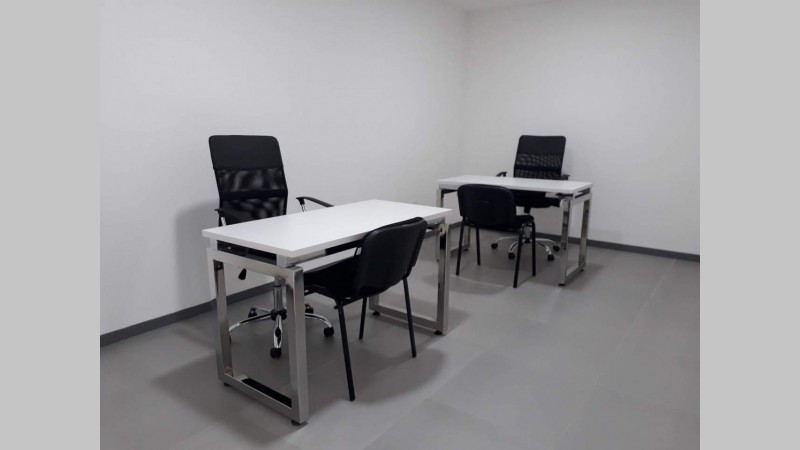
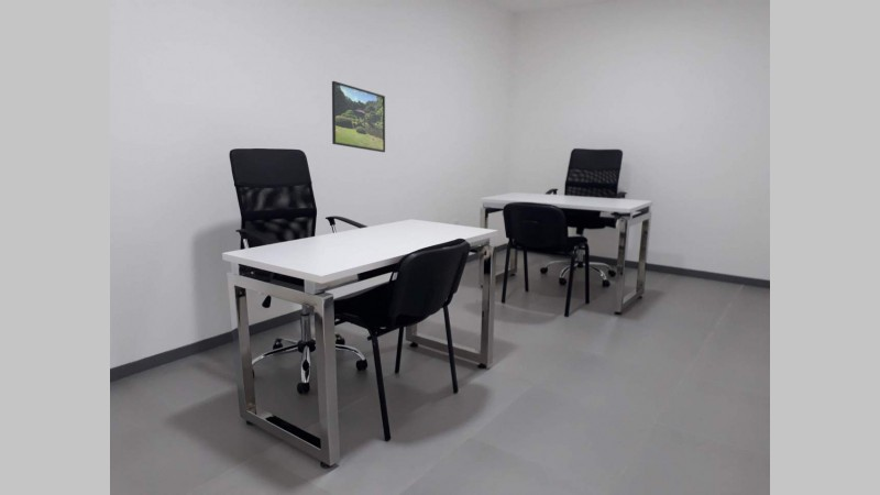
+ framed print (360, 118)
